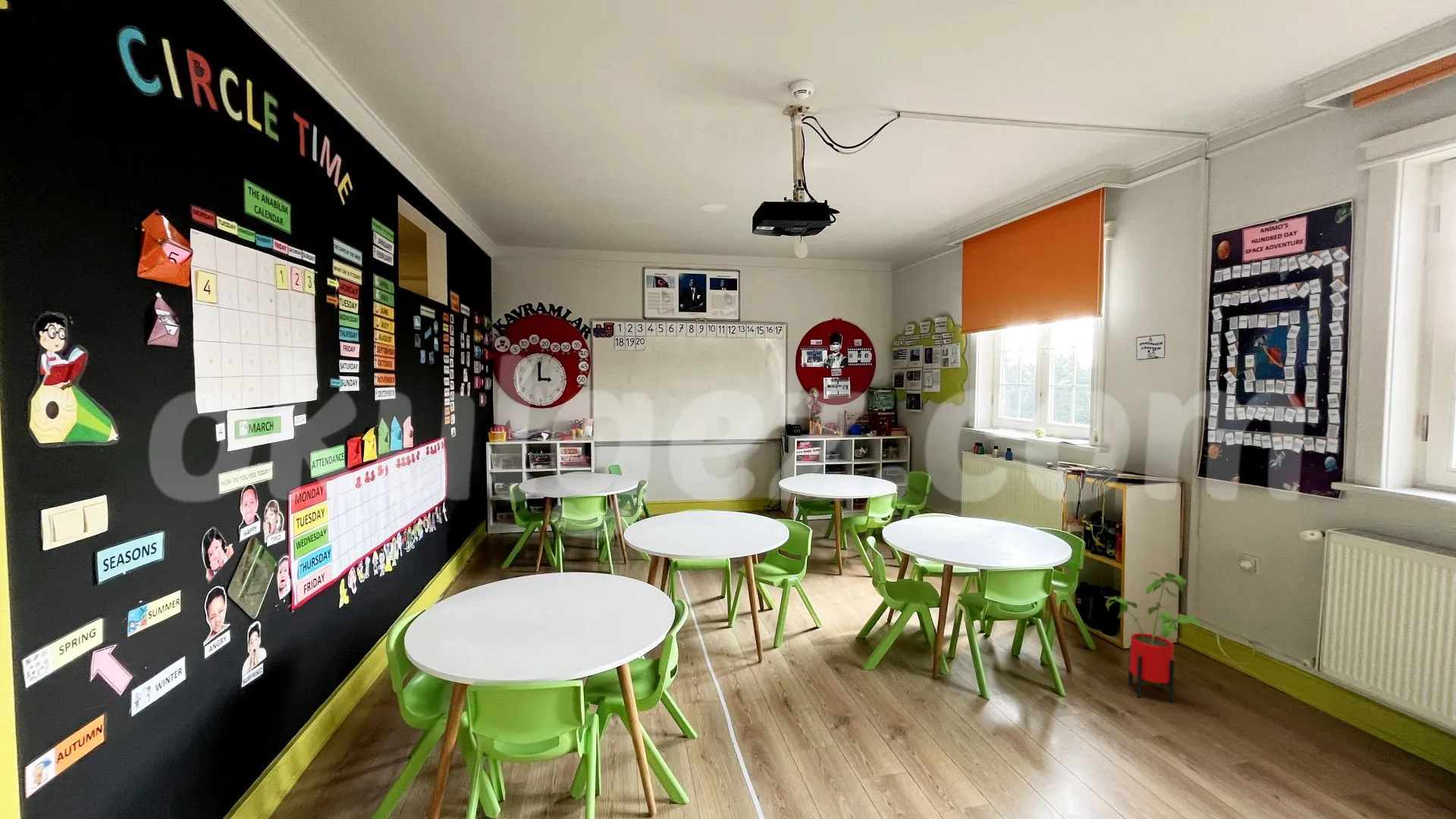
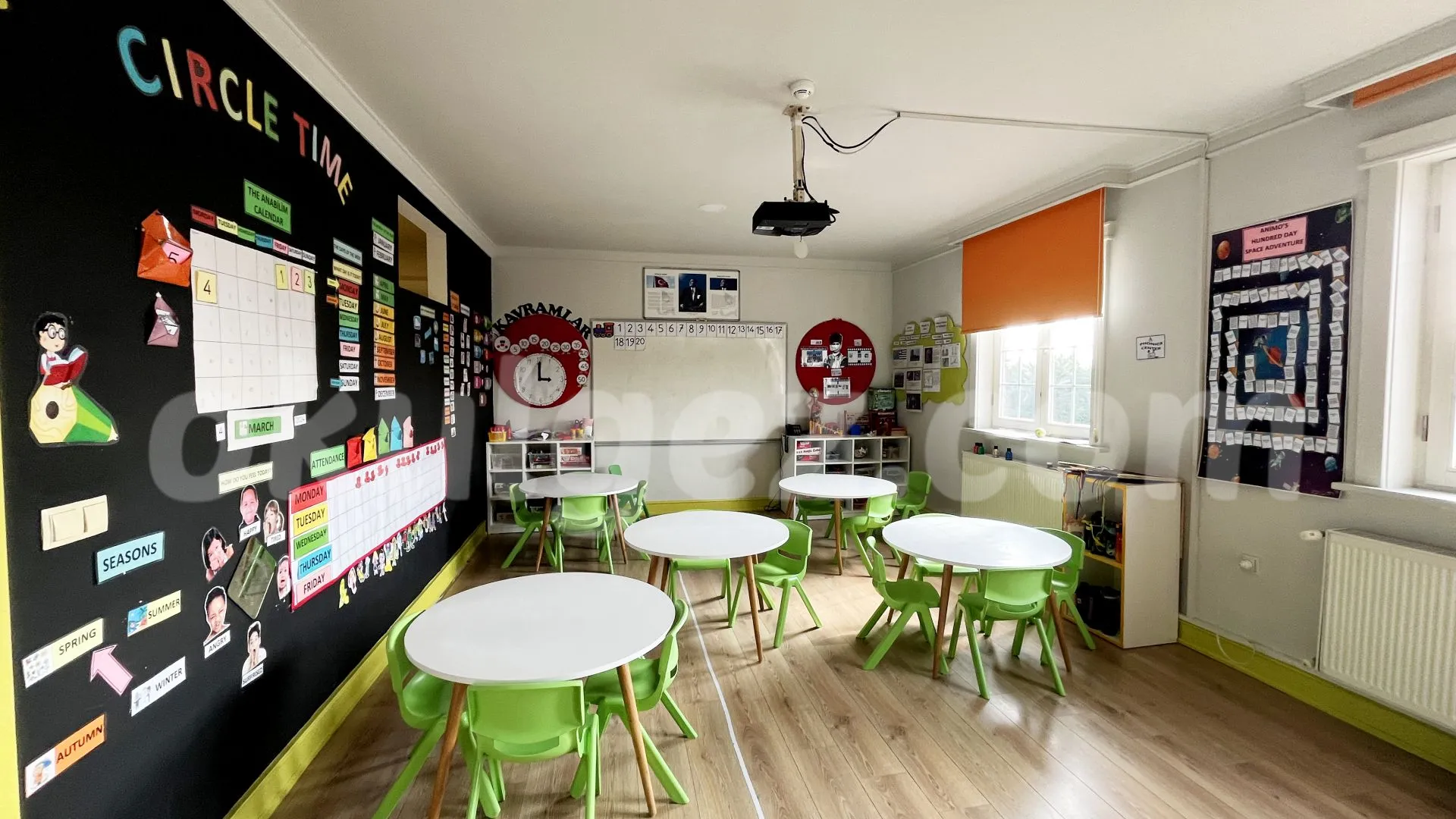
- house plant (1156, 635)
